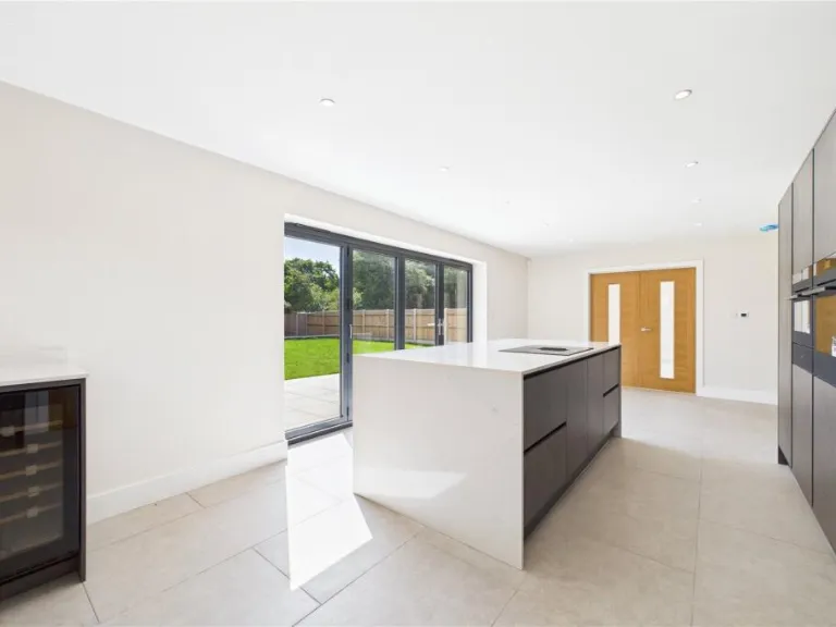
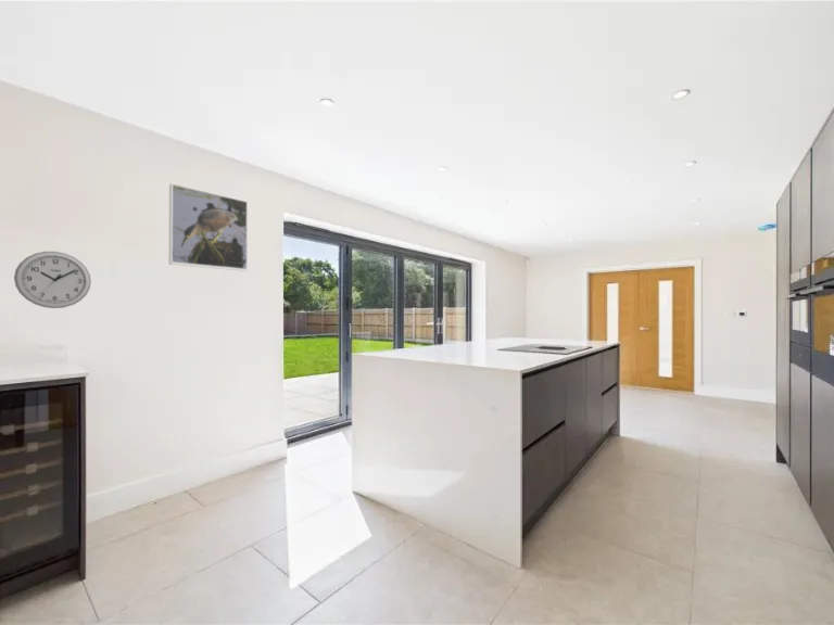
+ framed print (211, 230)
+ wall clock (54, 279)
